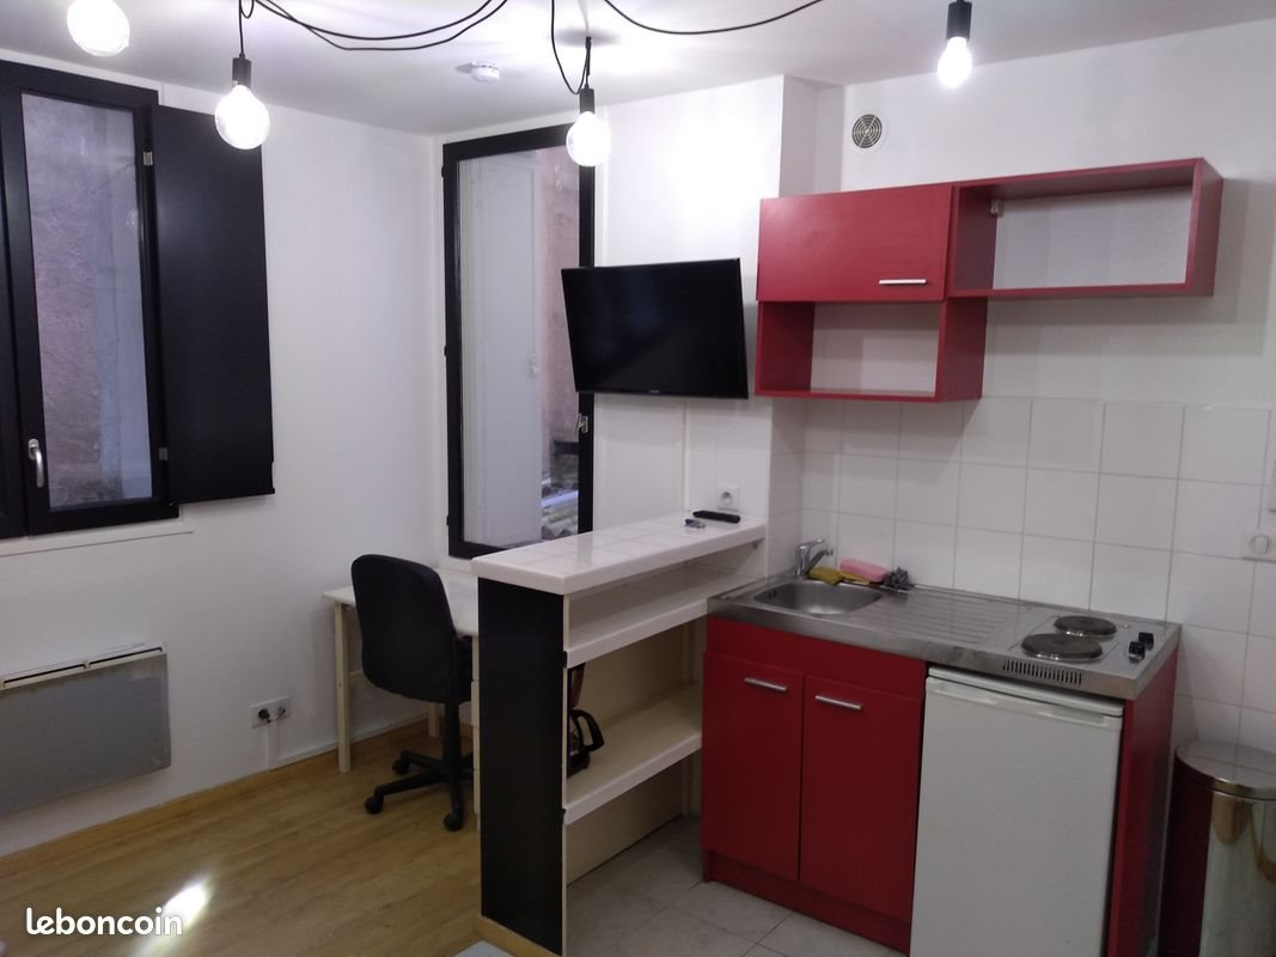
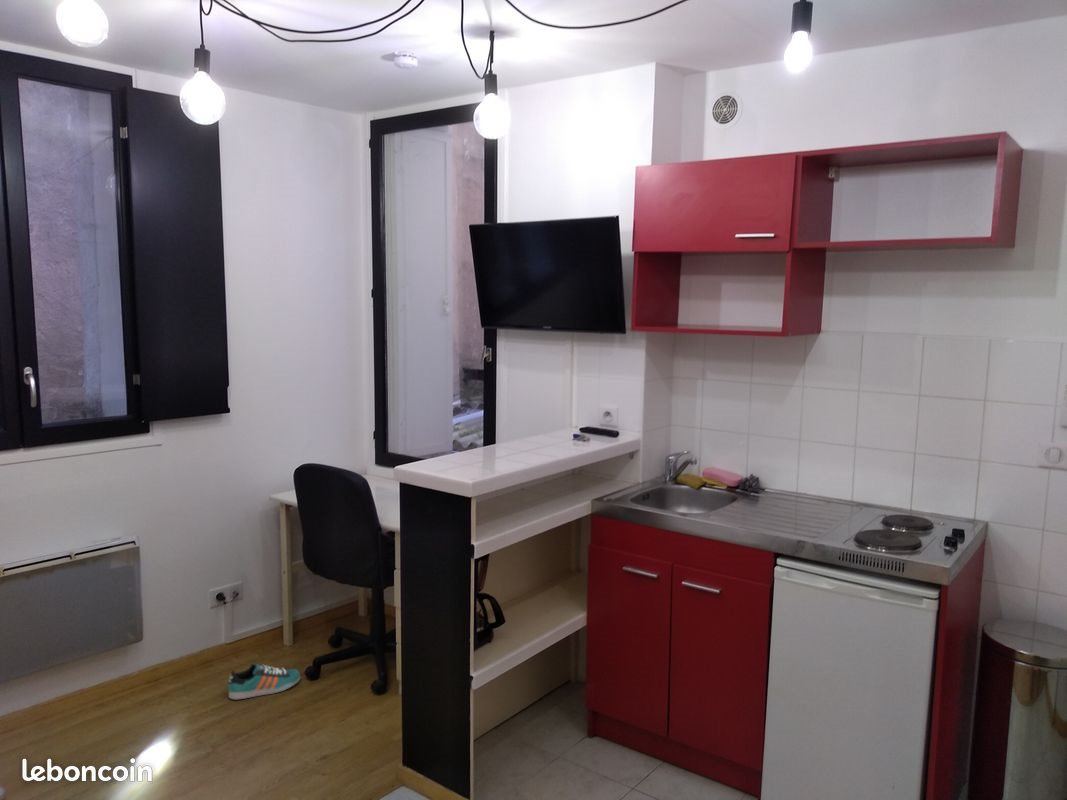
+ sneaker (265, 676)
